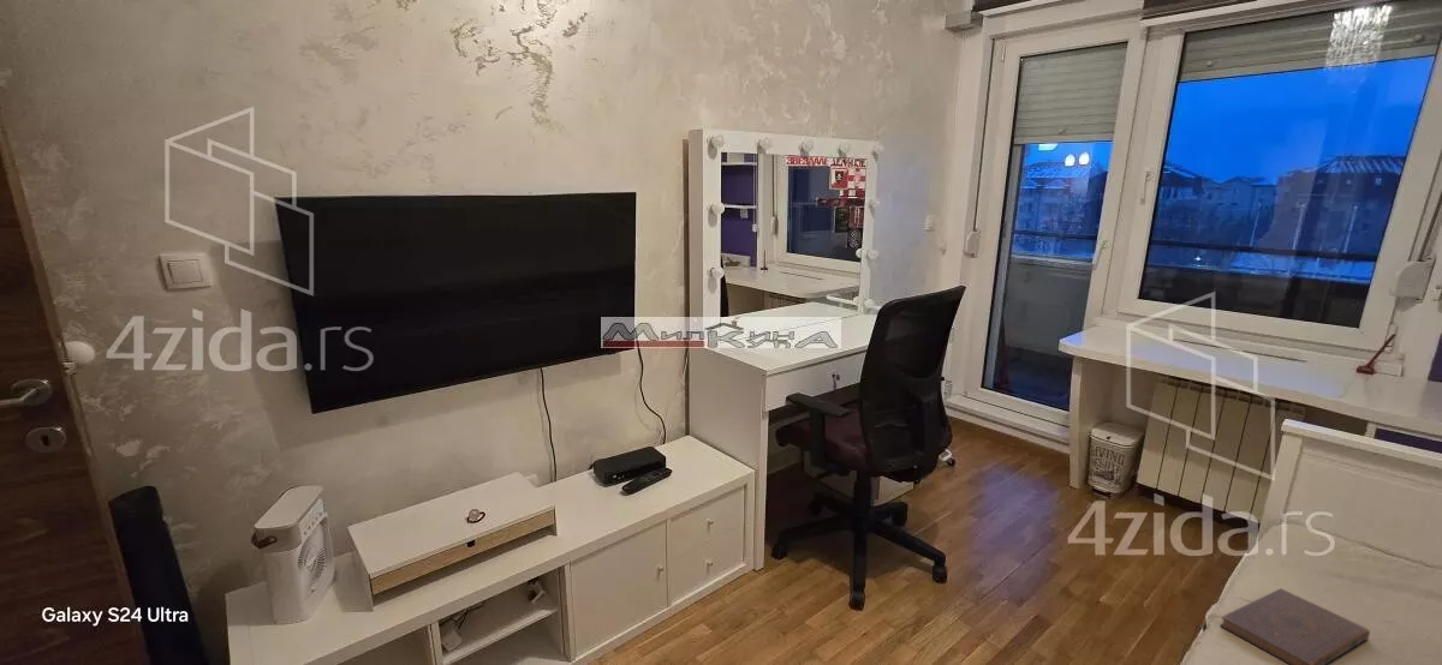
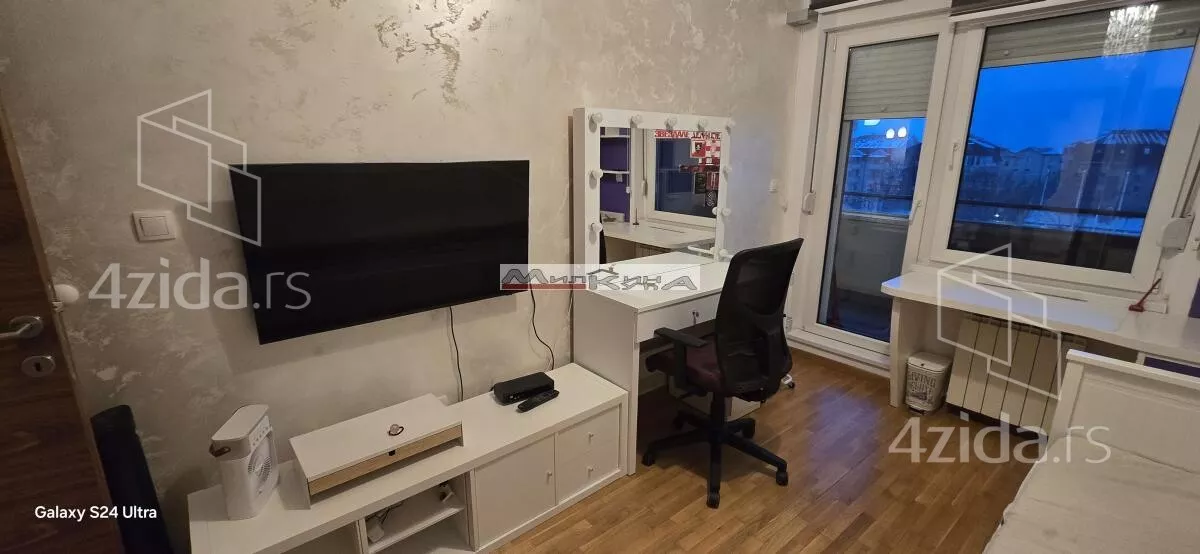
- book (1293, 628)
